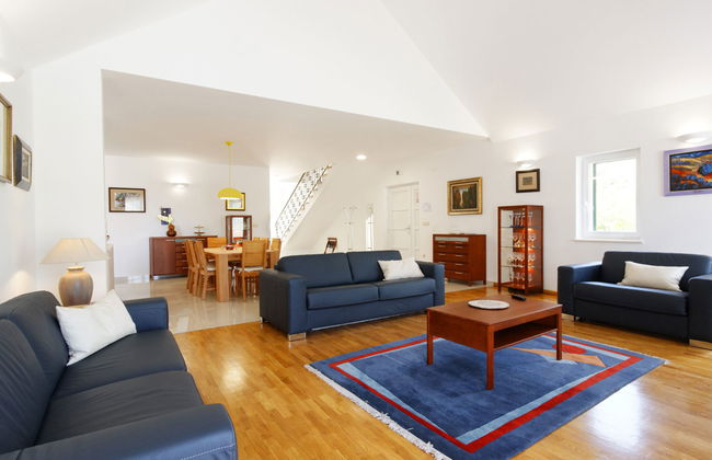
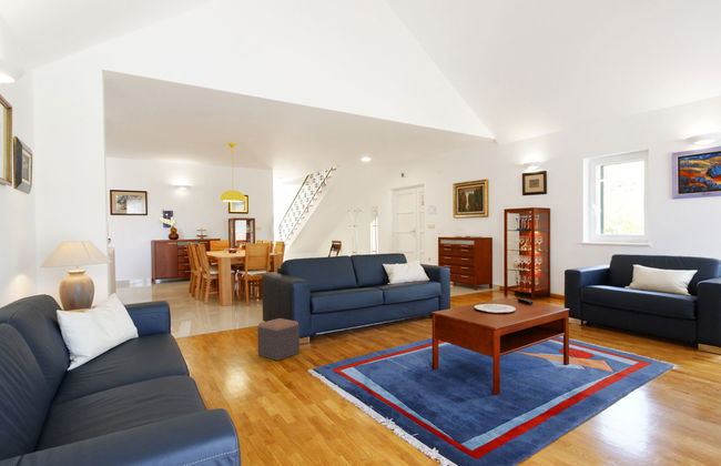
+ footstool (278, 337)
